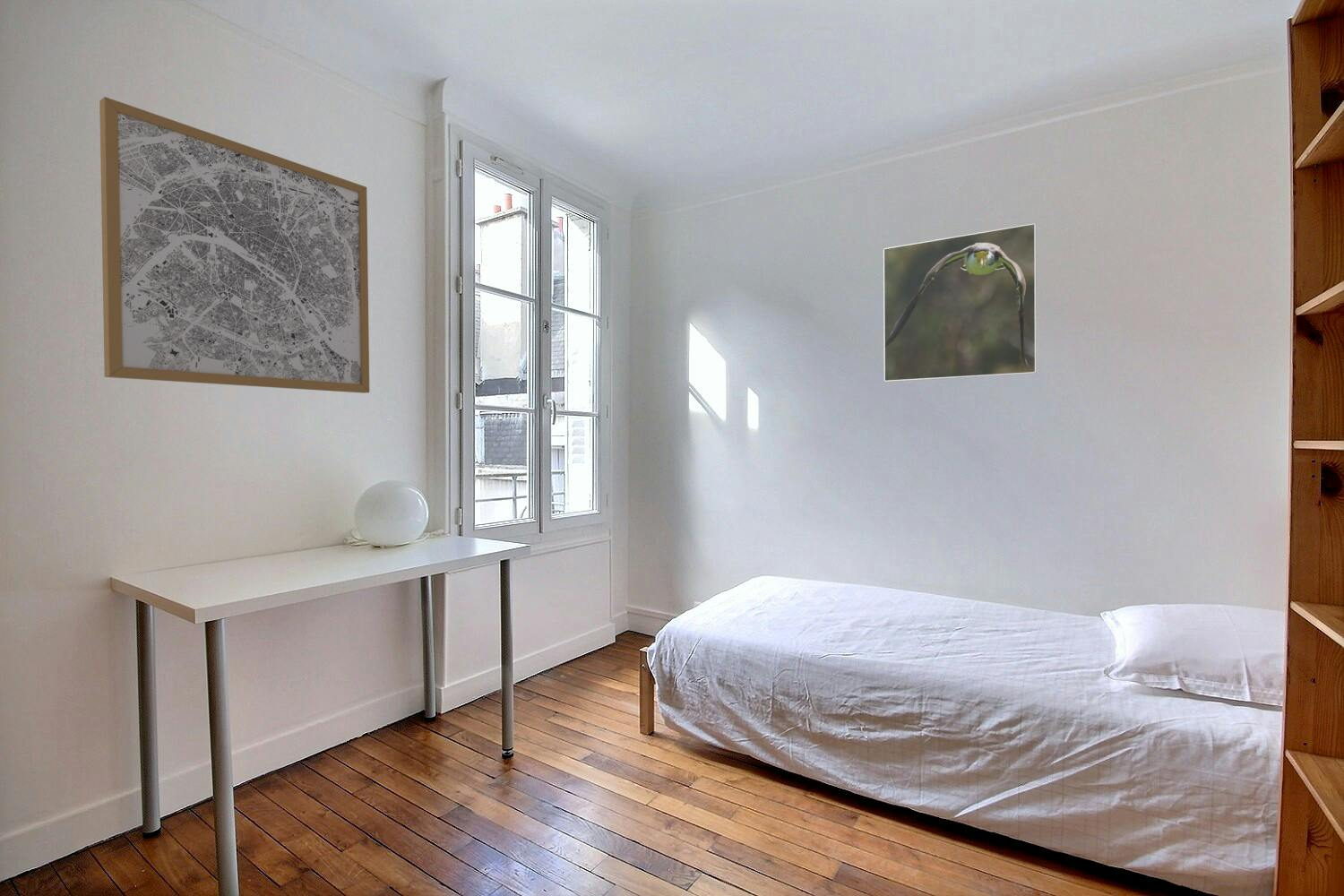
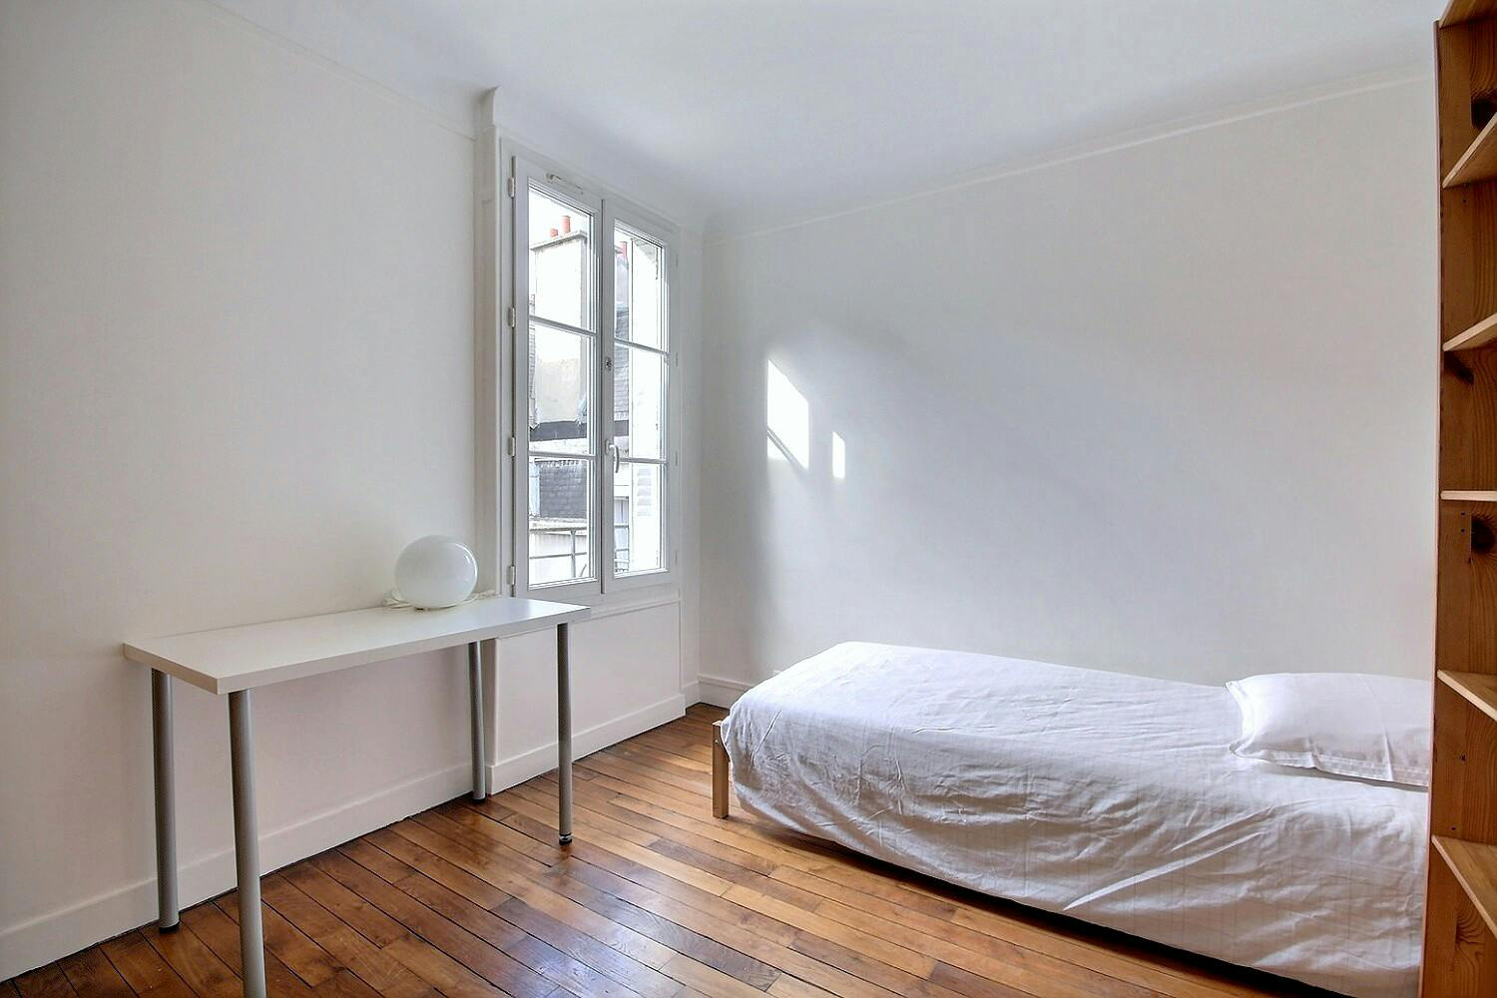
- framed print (955, 307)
- wall art (254, 268)
